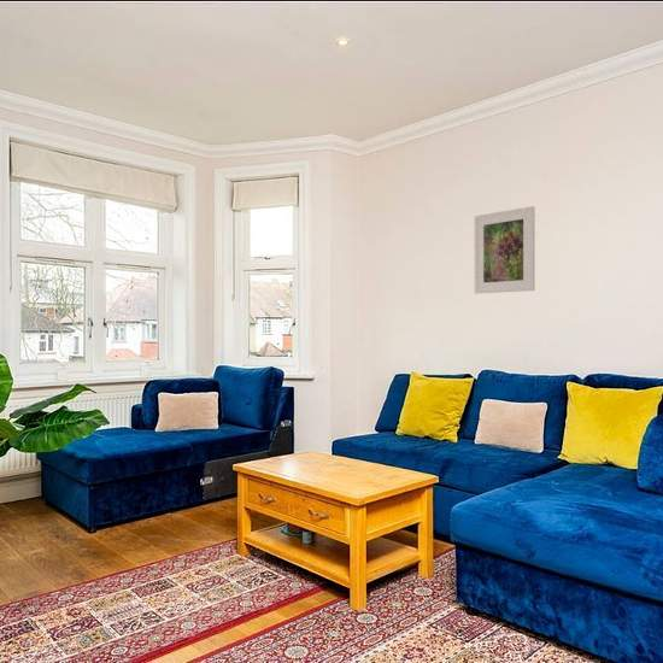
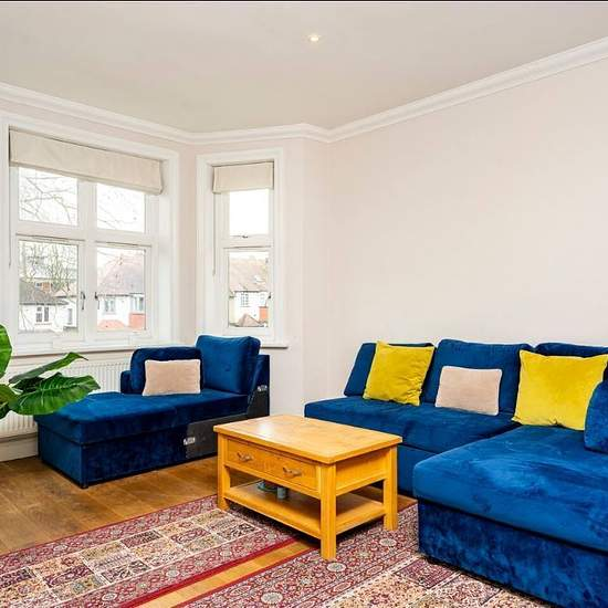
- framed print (503, 251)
